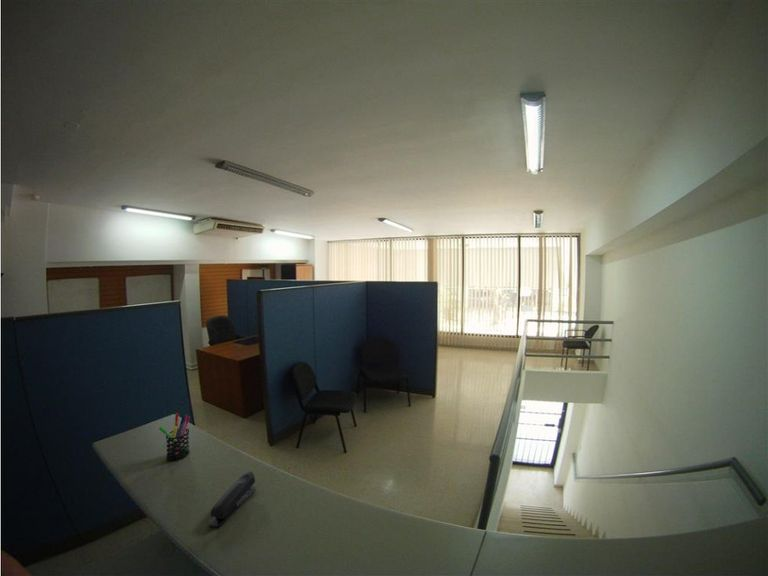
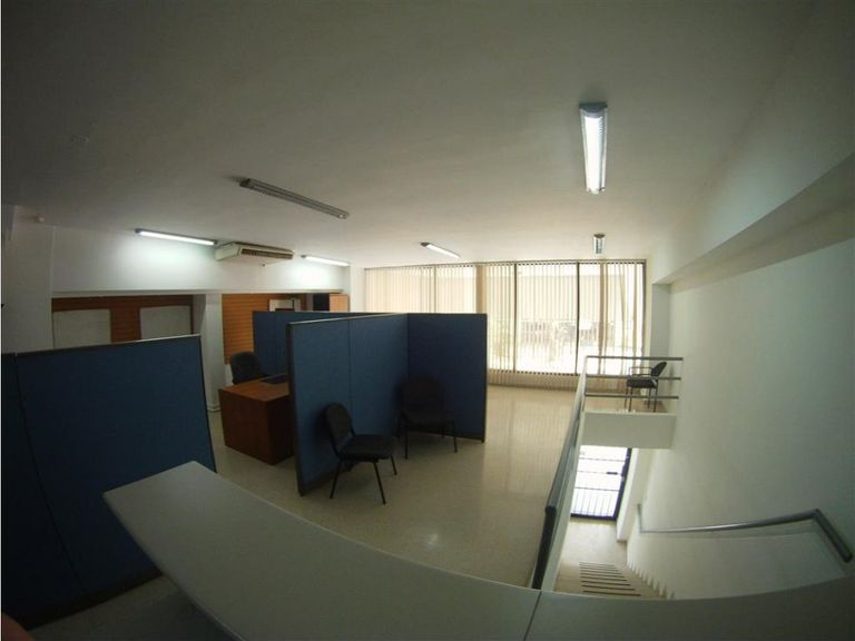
- pen holder (175, 436)
- stapler (234, 495)
